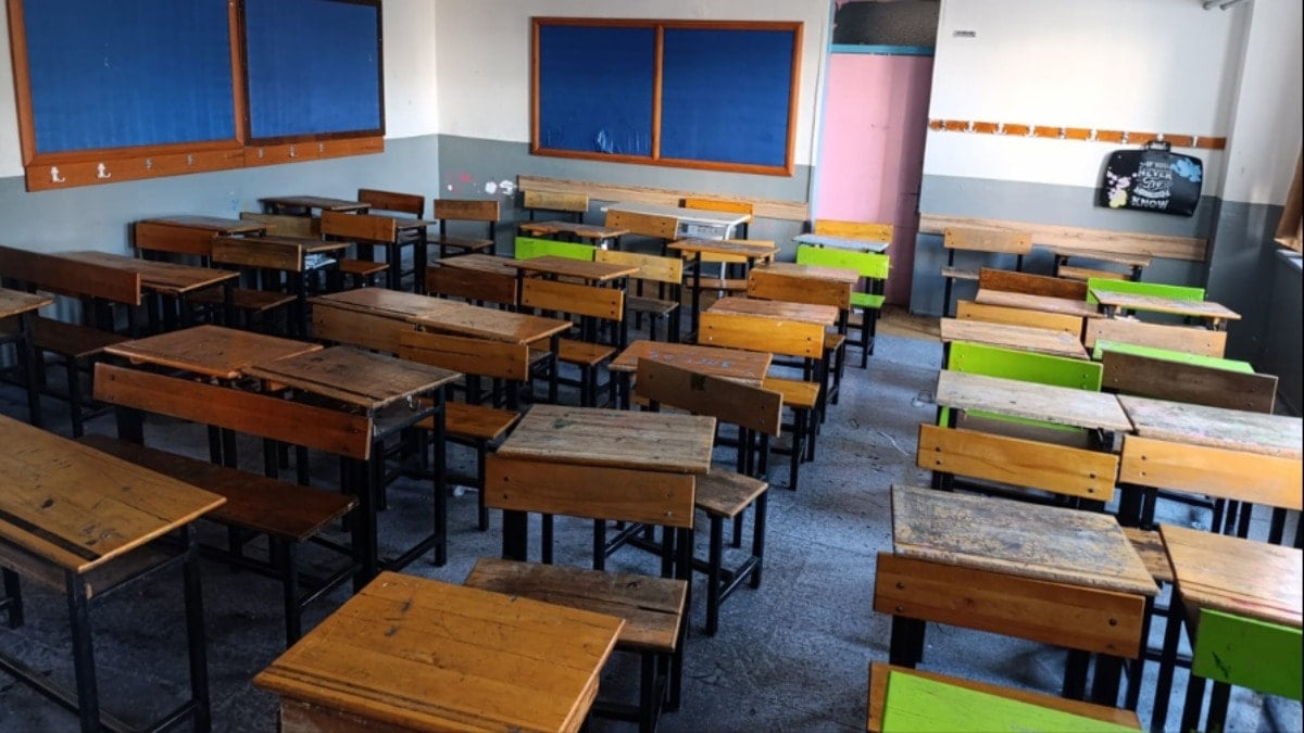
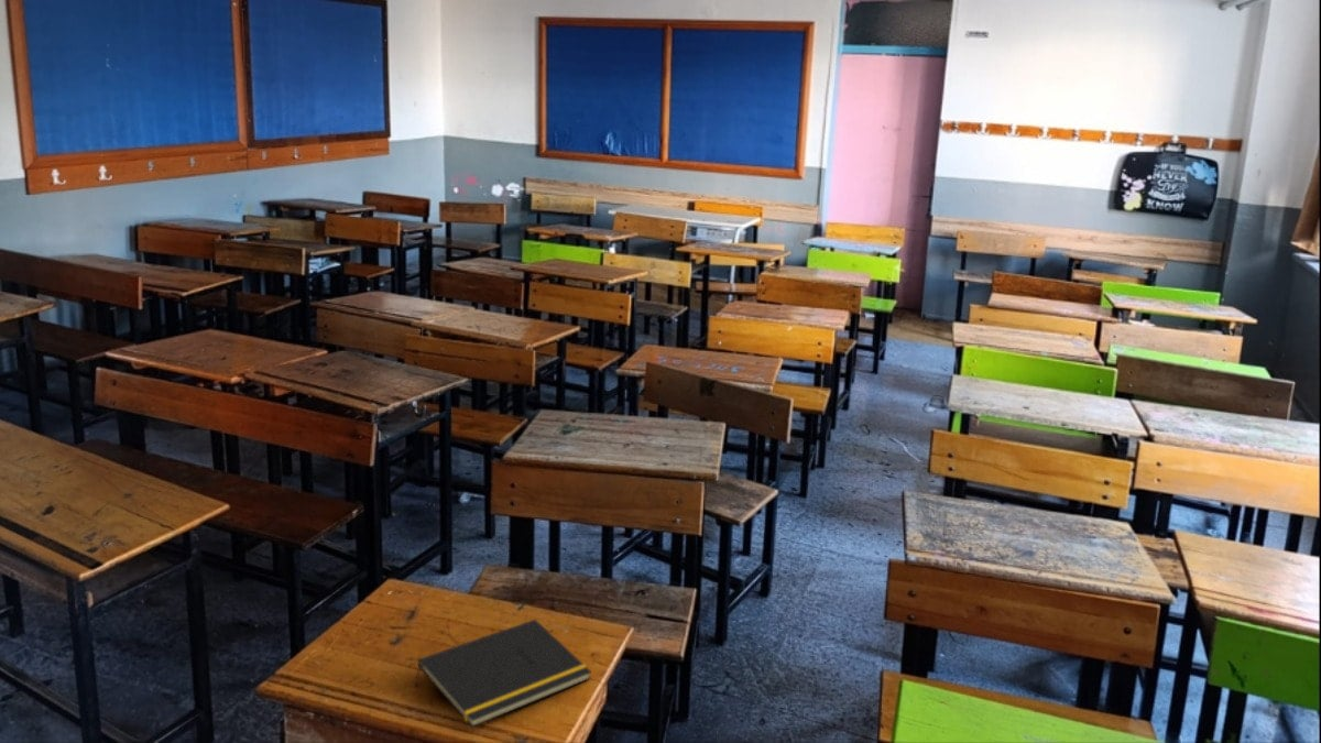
+ notepad (505, 668)
